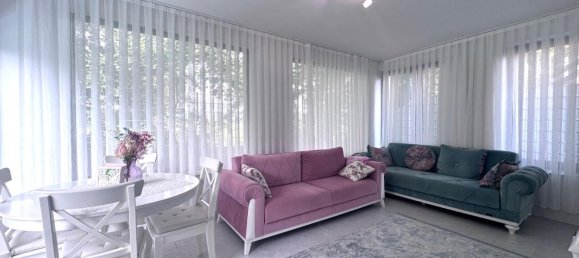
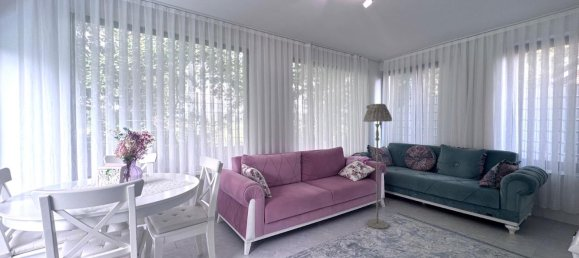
+ floor lamp (377, 164)
